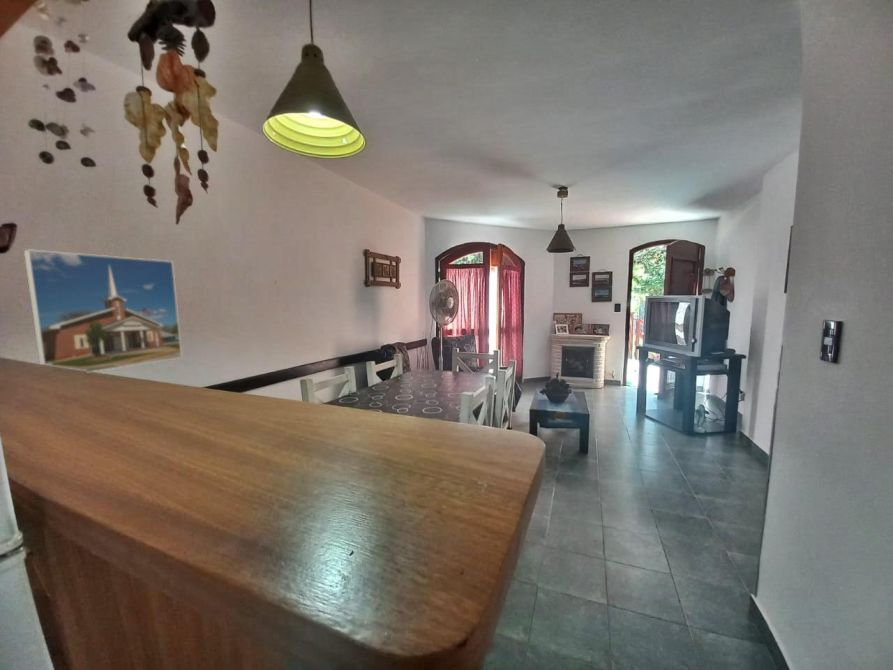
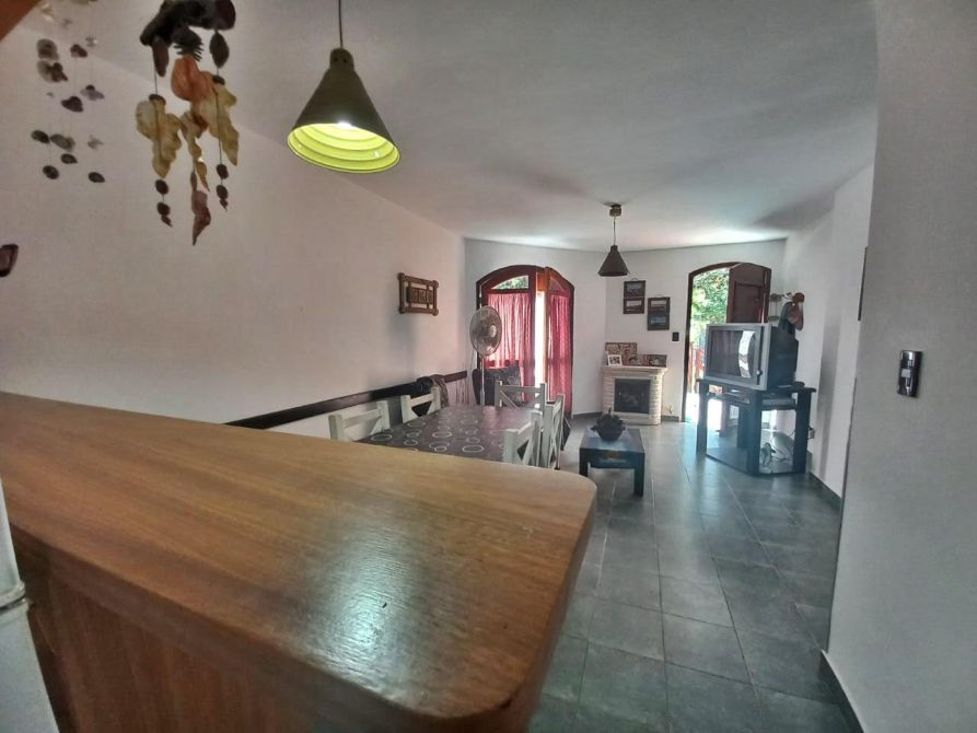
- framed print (115, 312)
